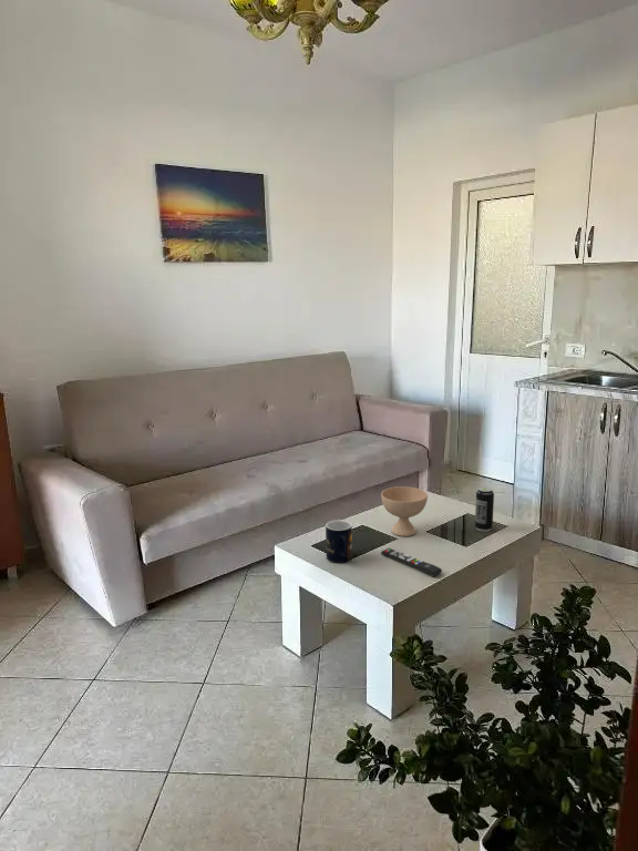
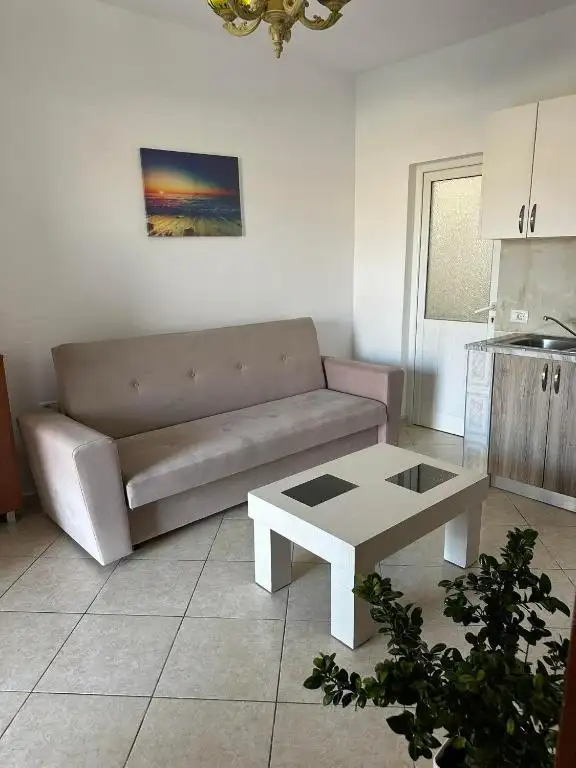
- beverage can (484, 509)
- bowl (403, 512)
- remote control (410, 561)
- mug (341, 542)
